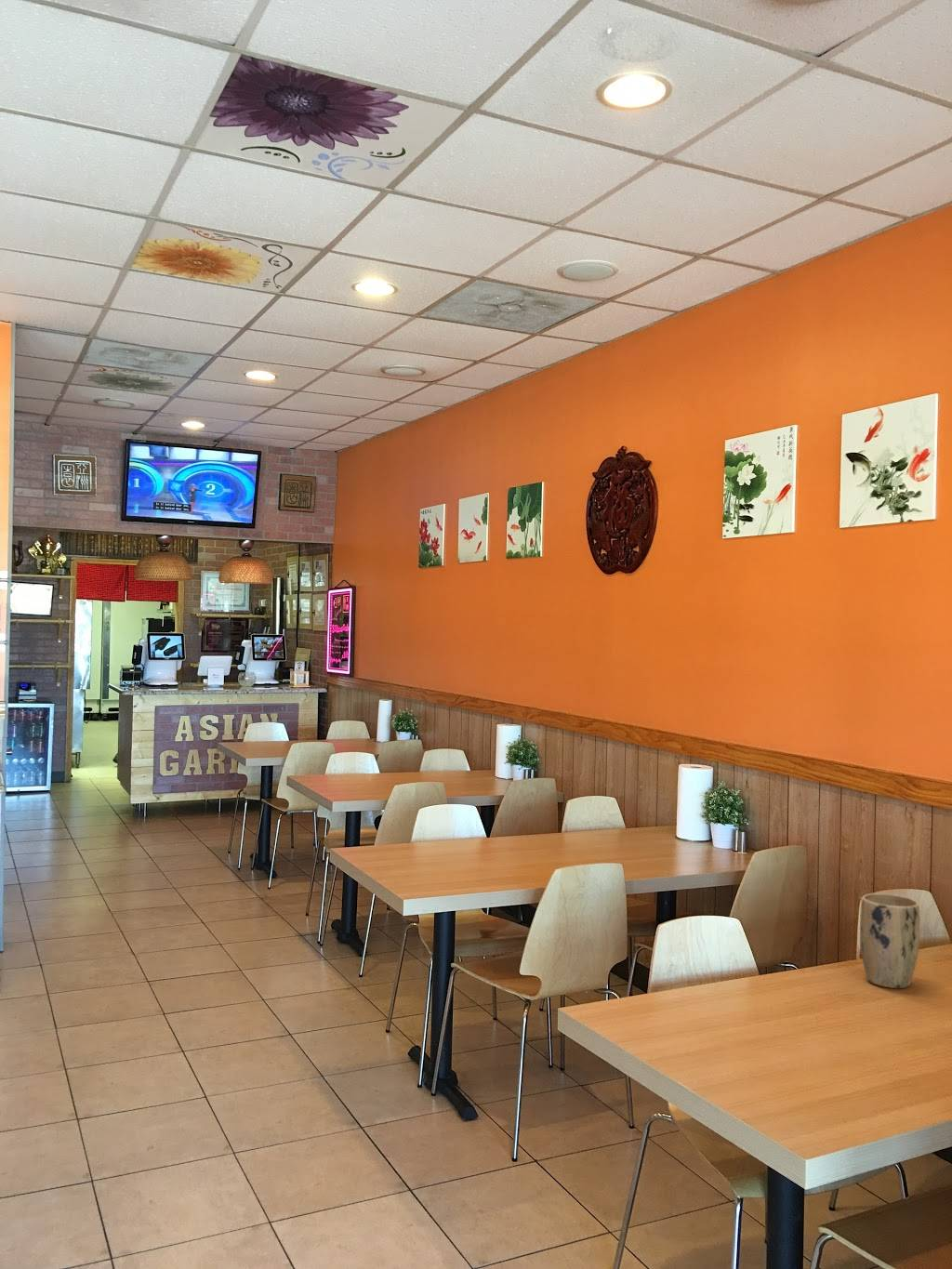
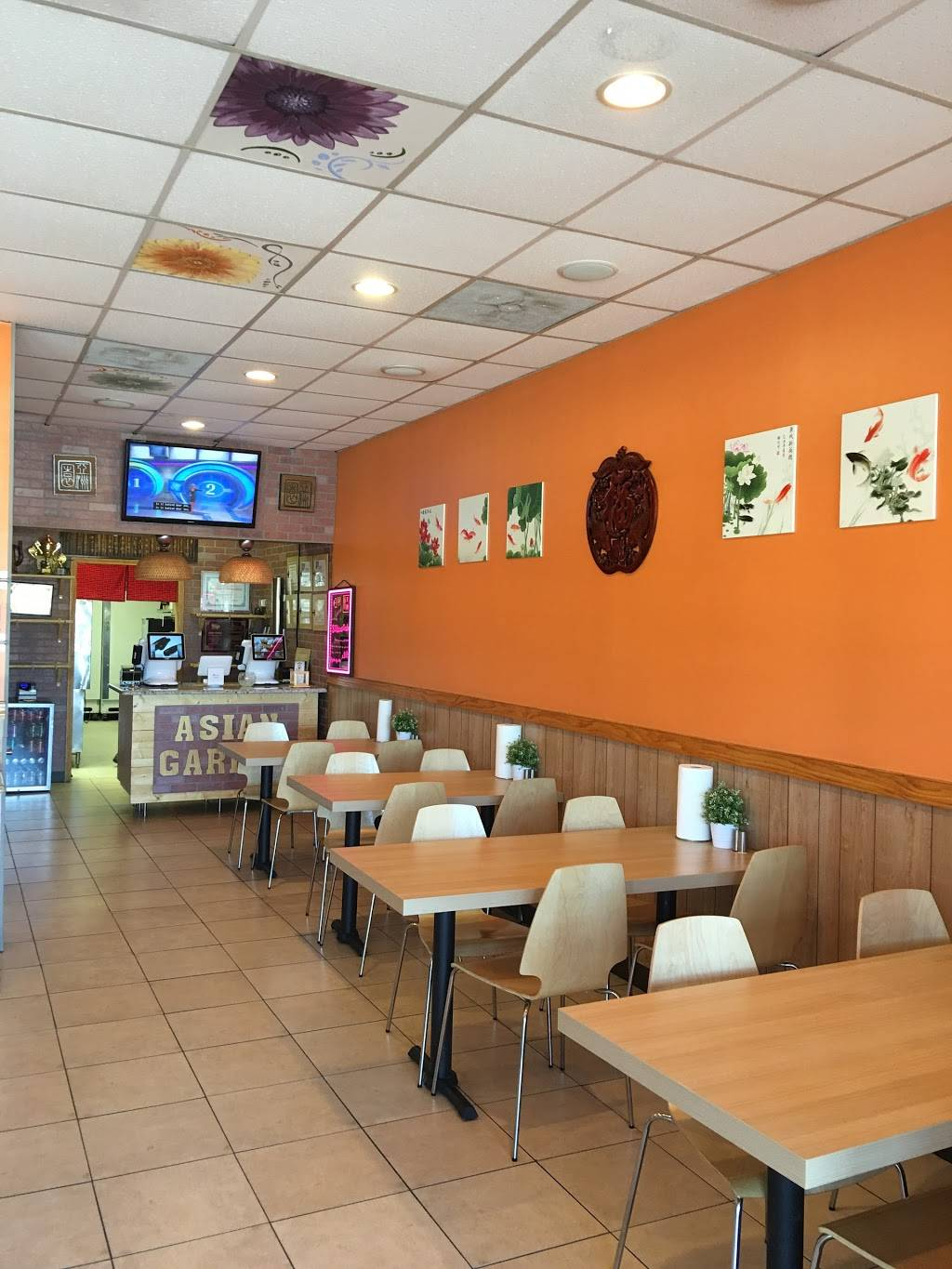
- plant pot (889, 941)
